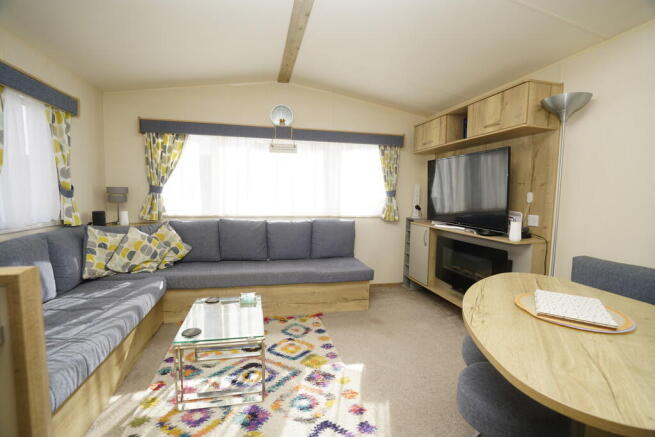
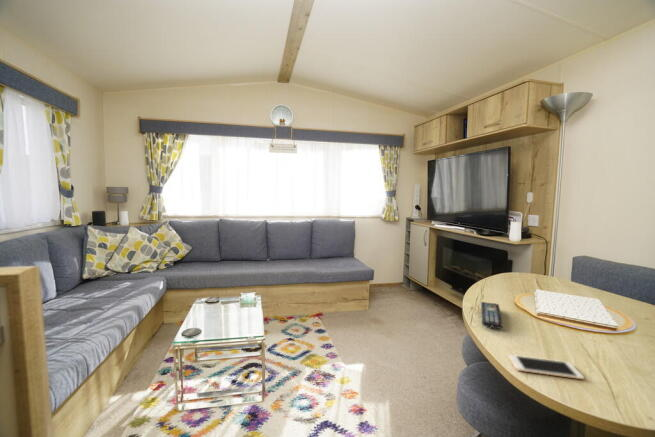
+ cell phone (543, 366)
+ remote control (490, 313)
